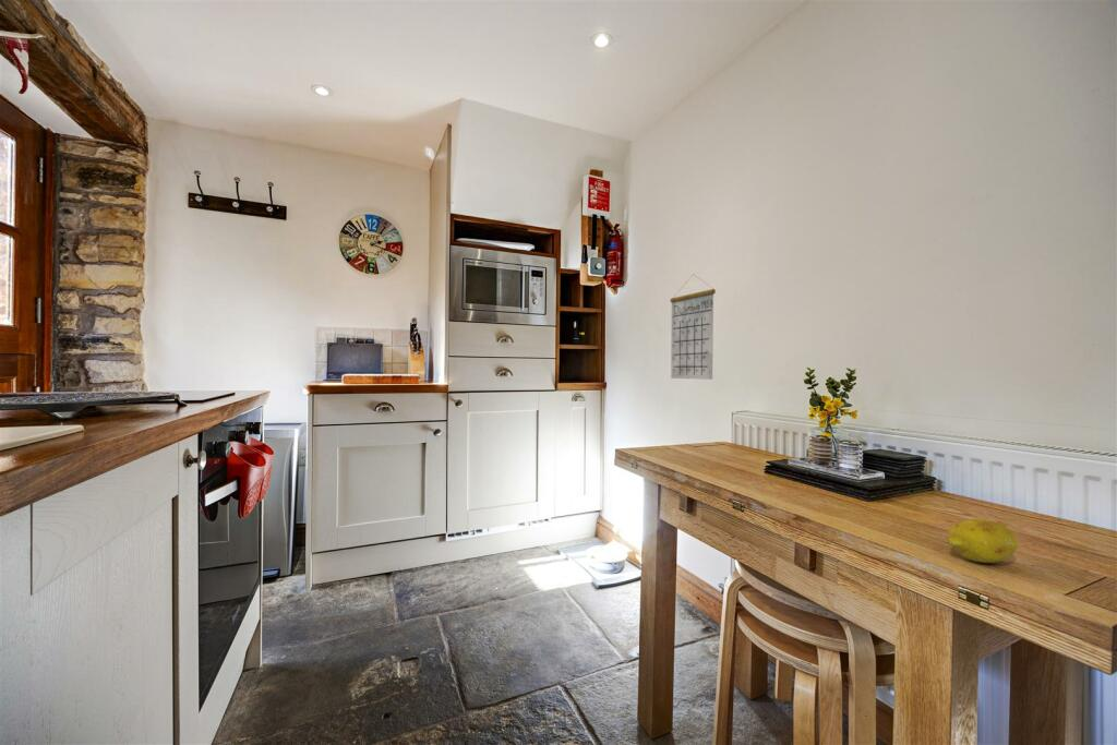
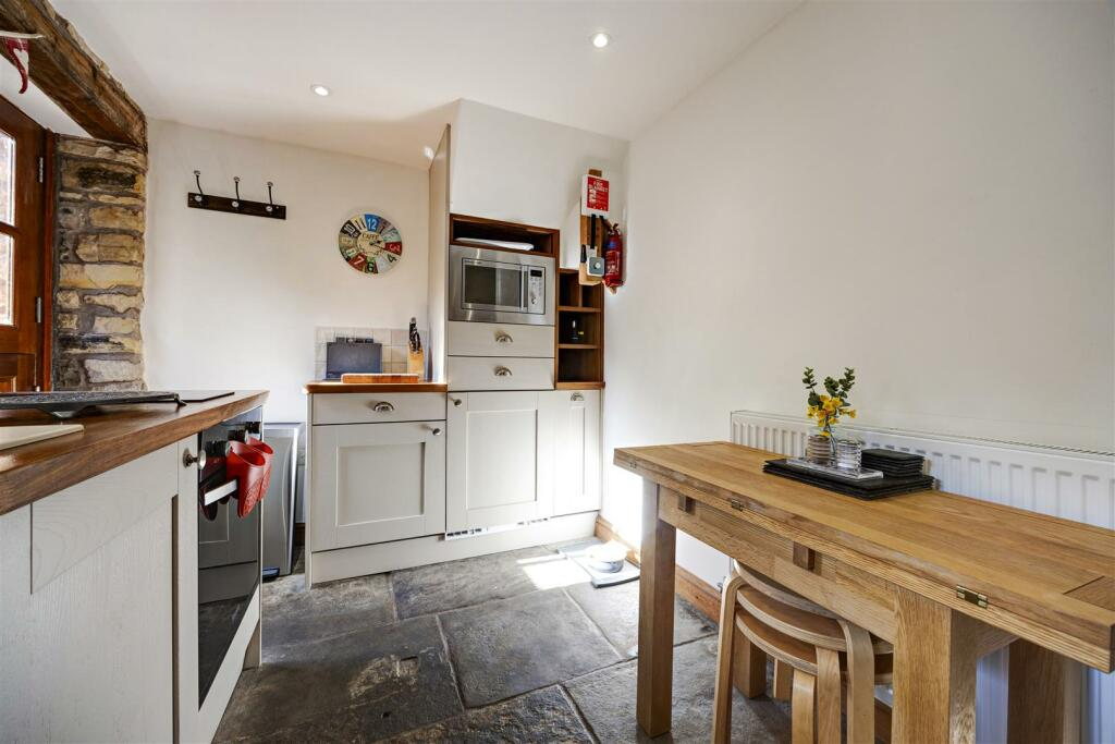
- calendar (690, 326)
- fruit (980, 540)
